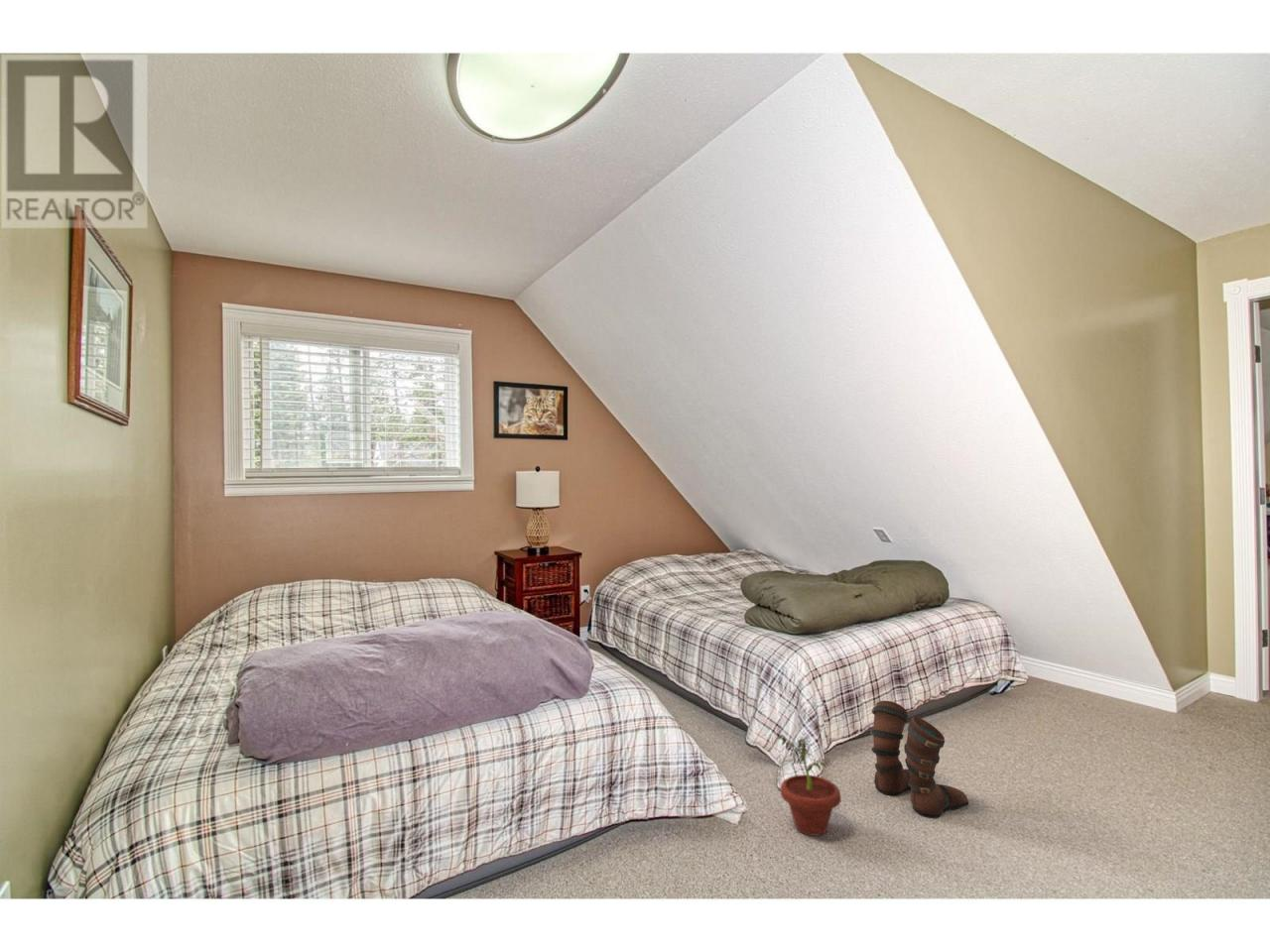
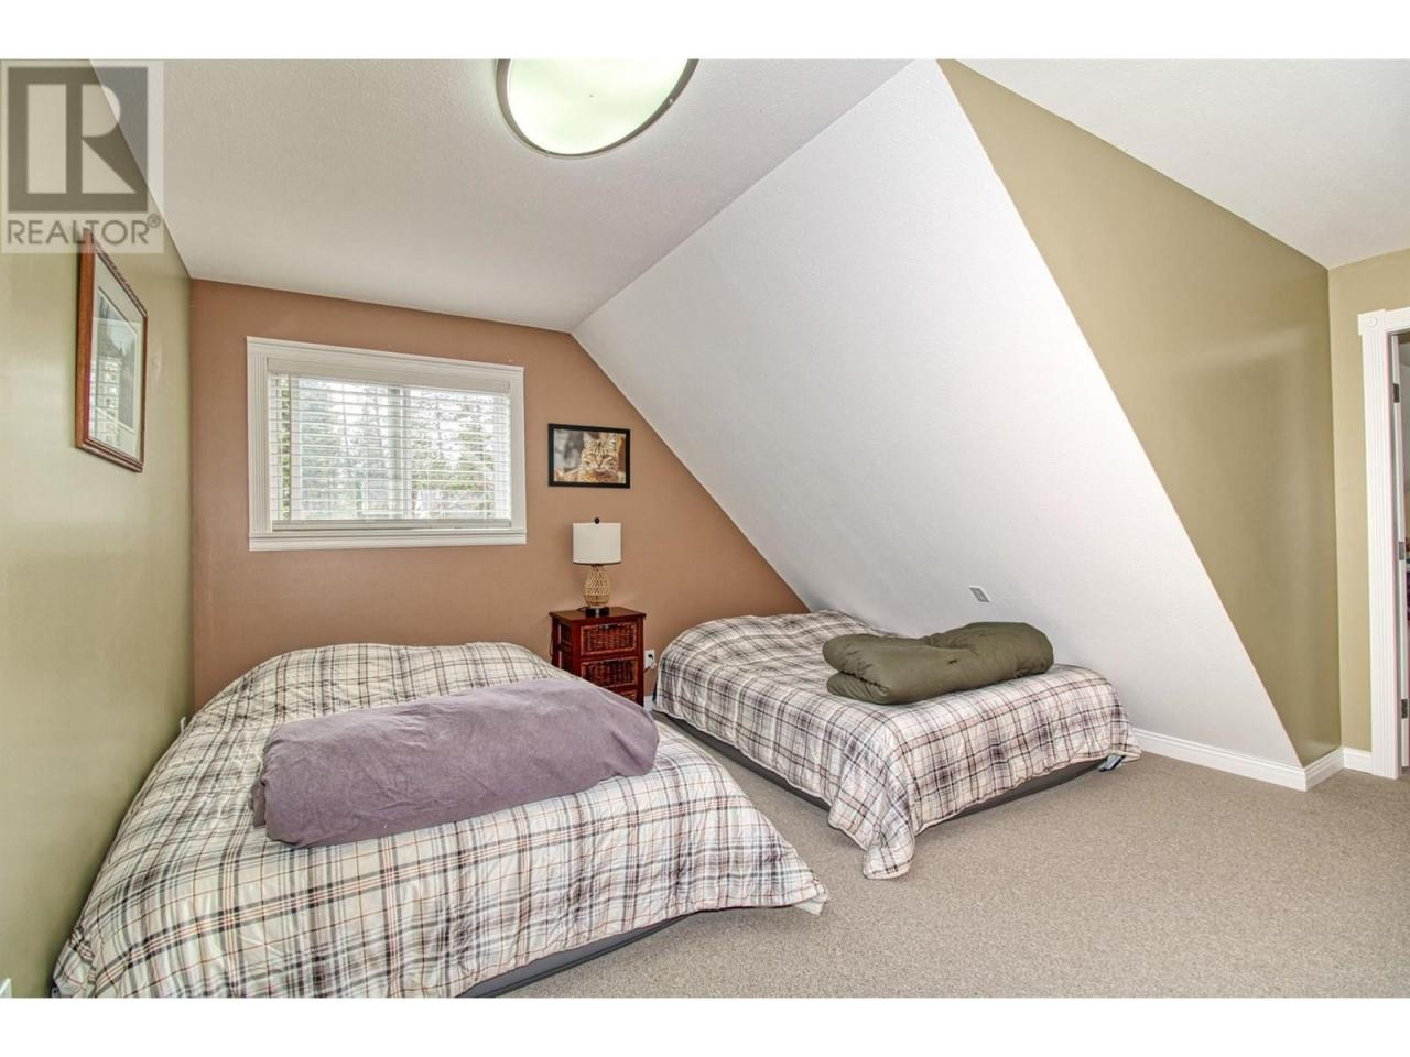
- boots (909, 747)
- potted plant (808, 779)
